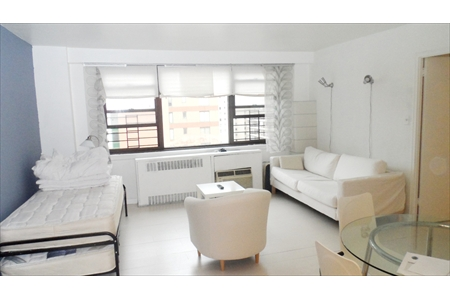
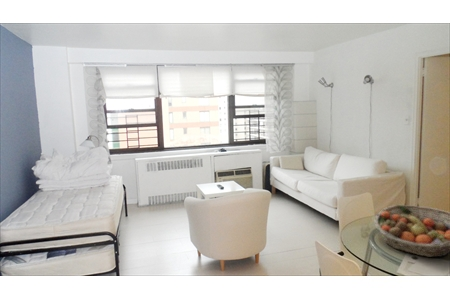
+ fruit basket (417, 229)
